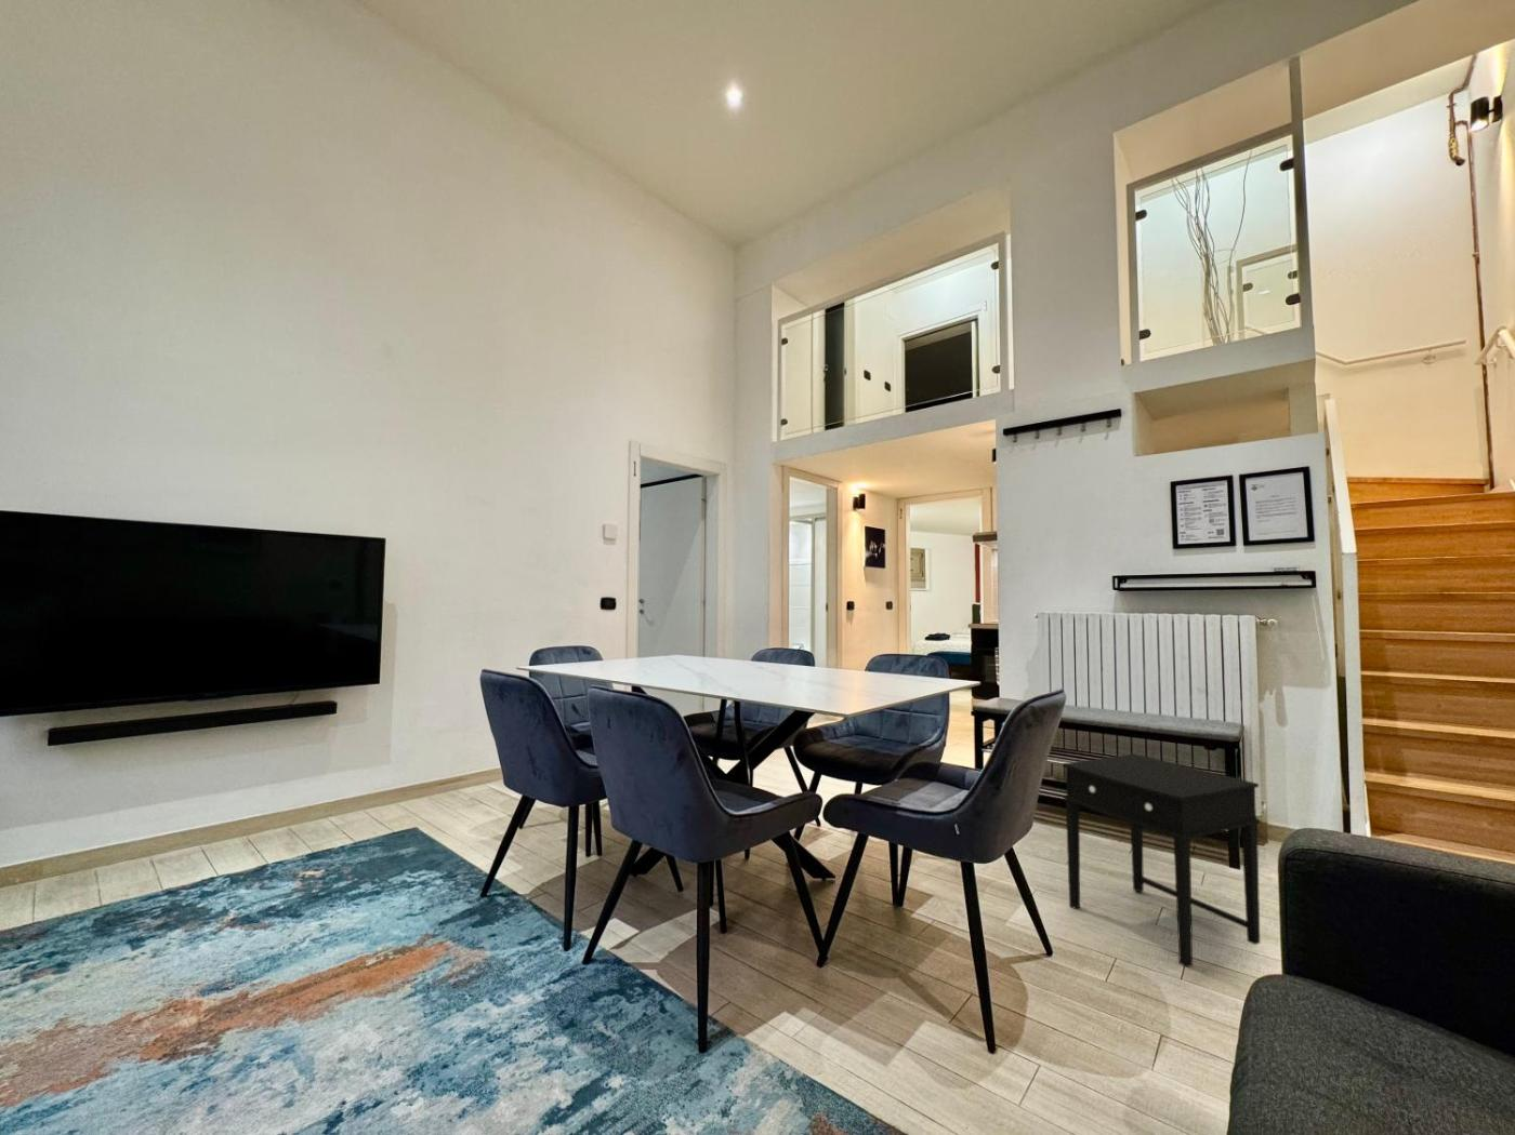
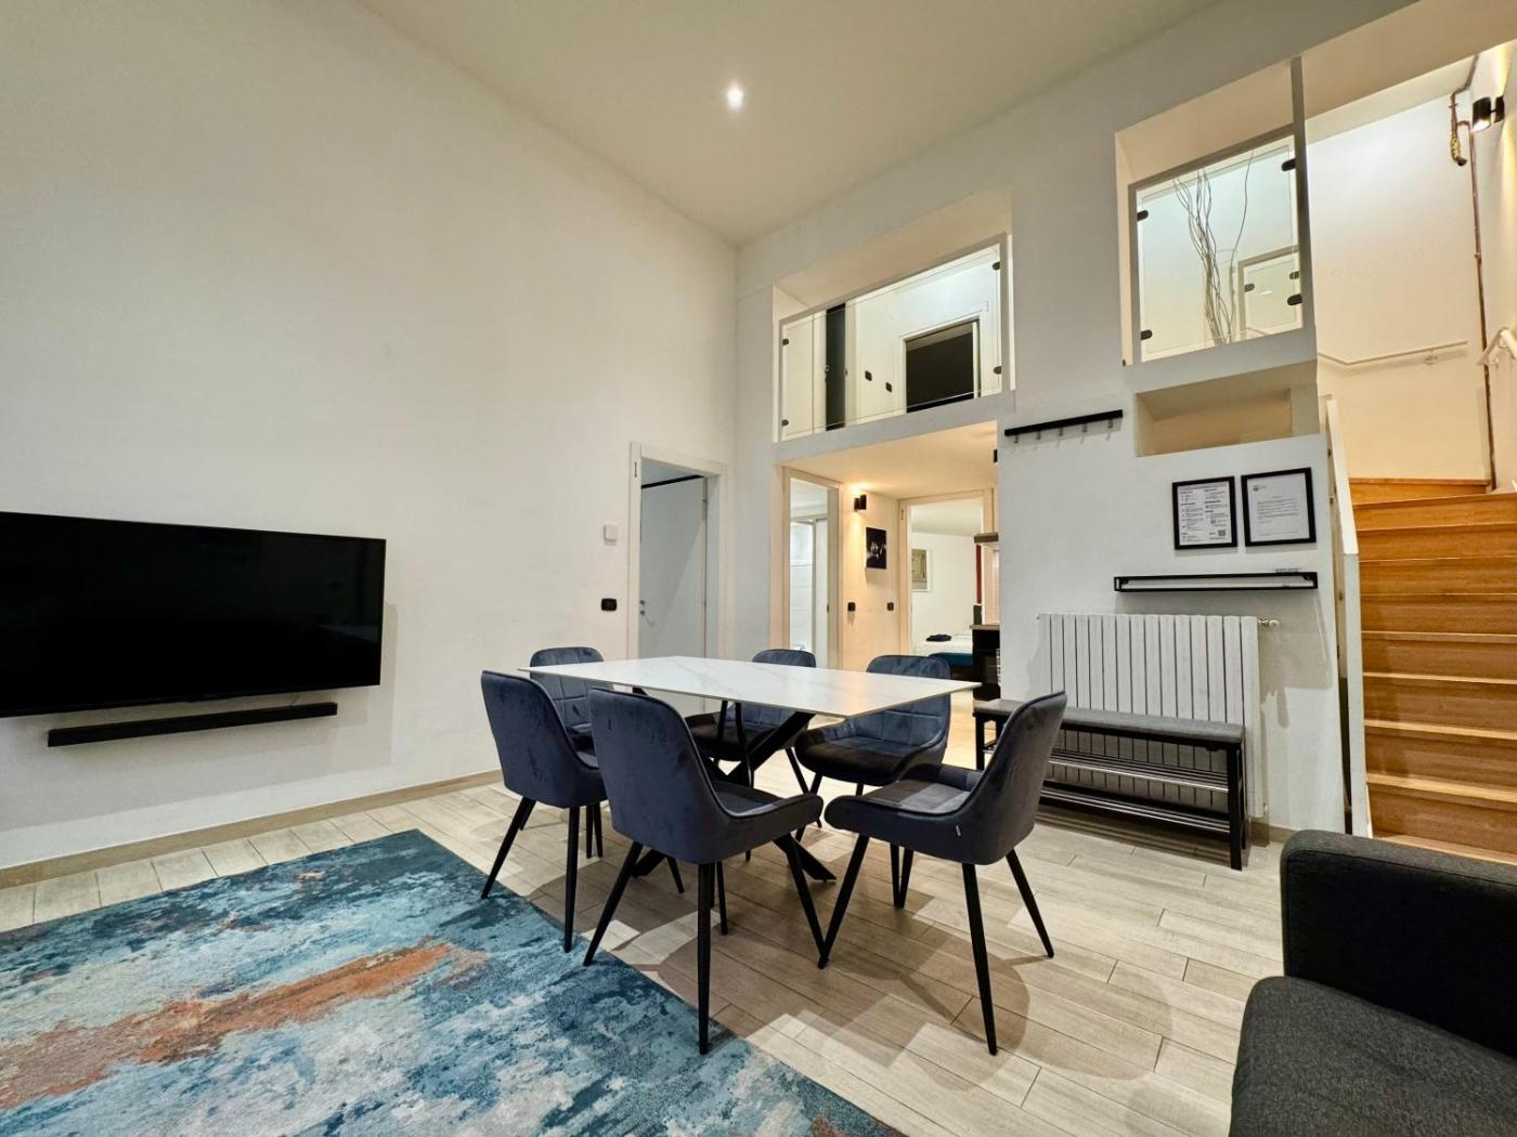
- side table (1142, 848)
